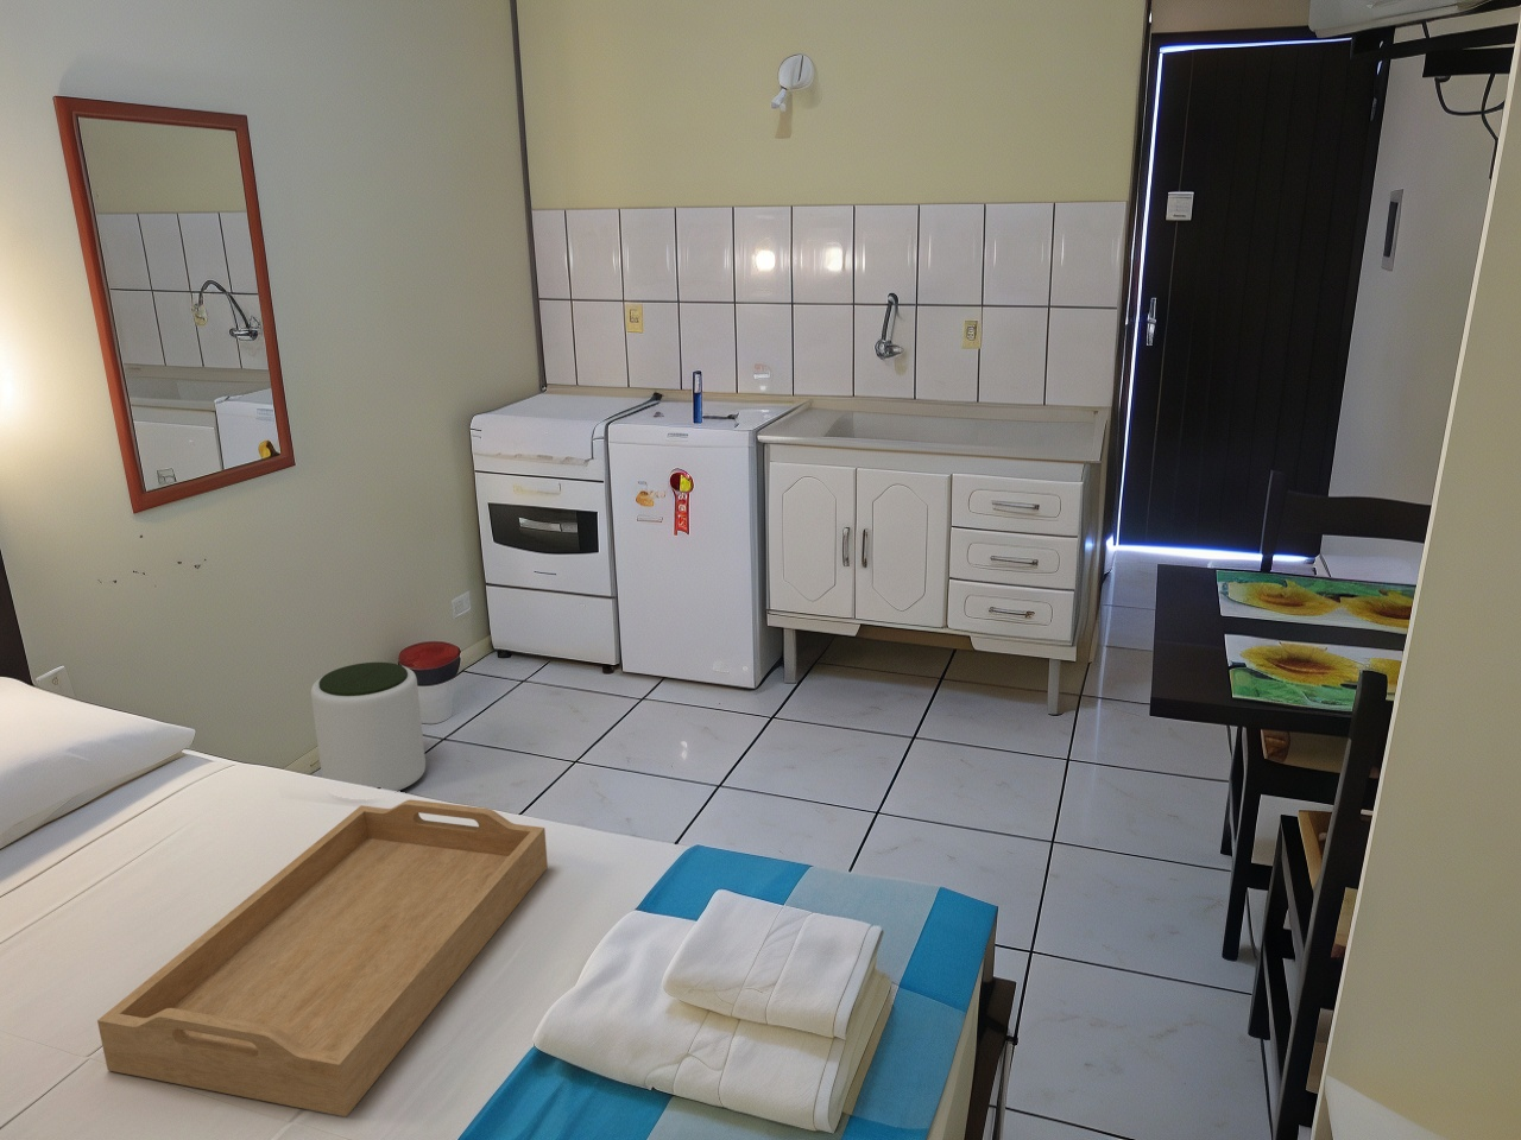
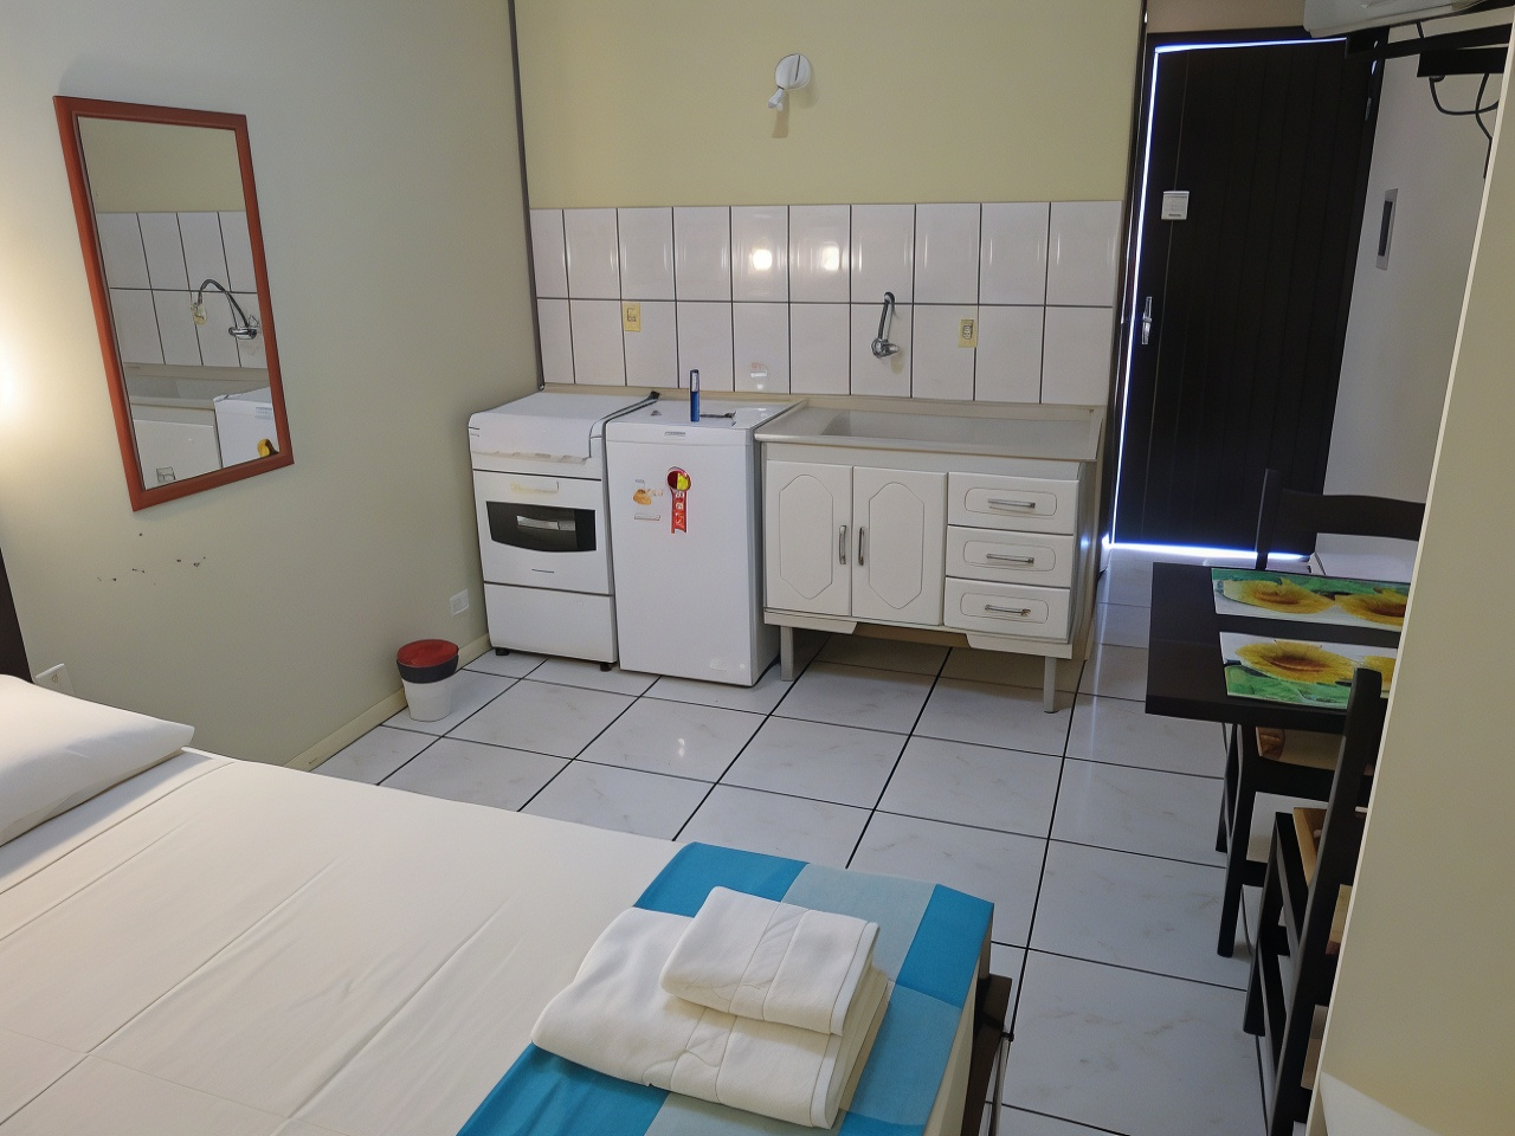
- serving tray (355, 926)
- plant pot (370, 728)
